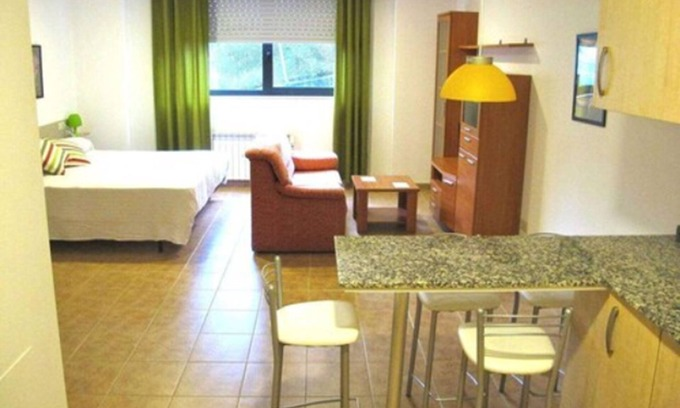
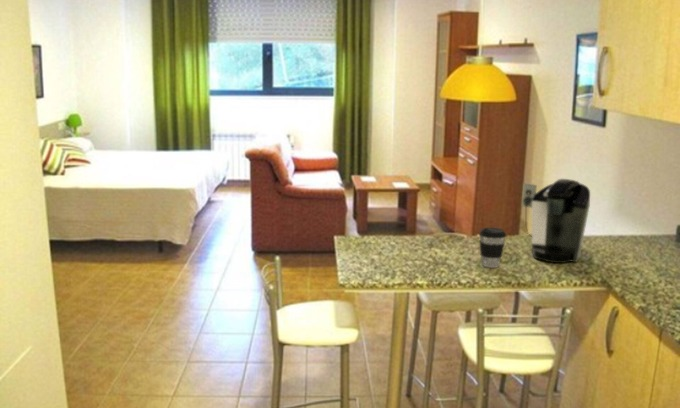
+ coffee maker (546, 215)
+ coffee cup (491, 247)
